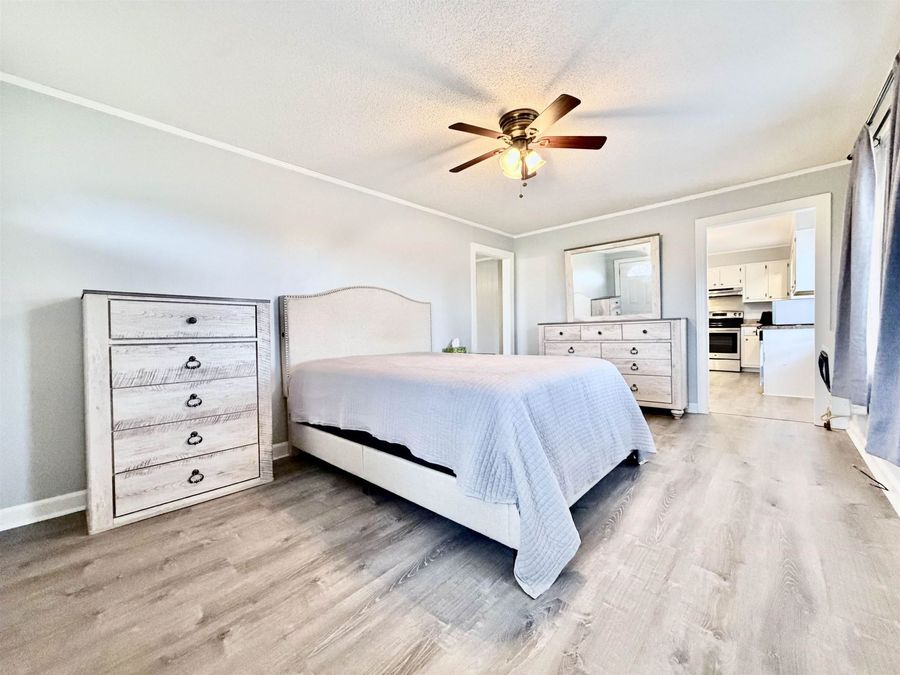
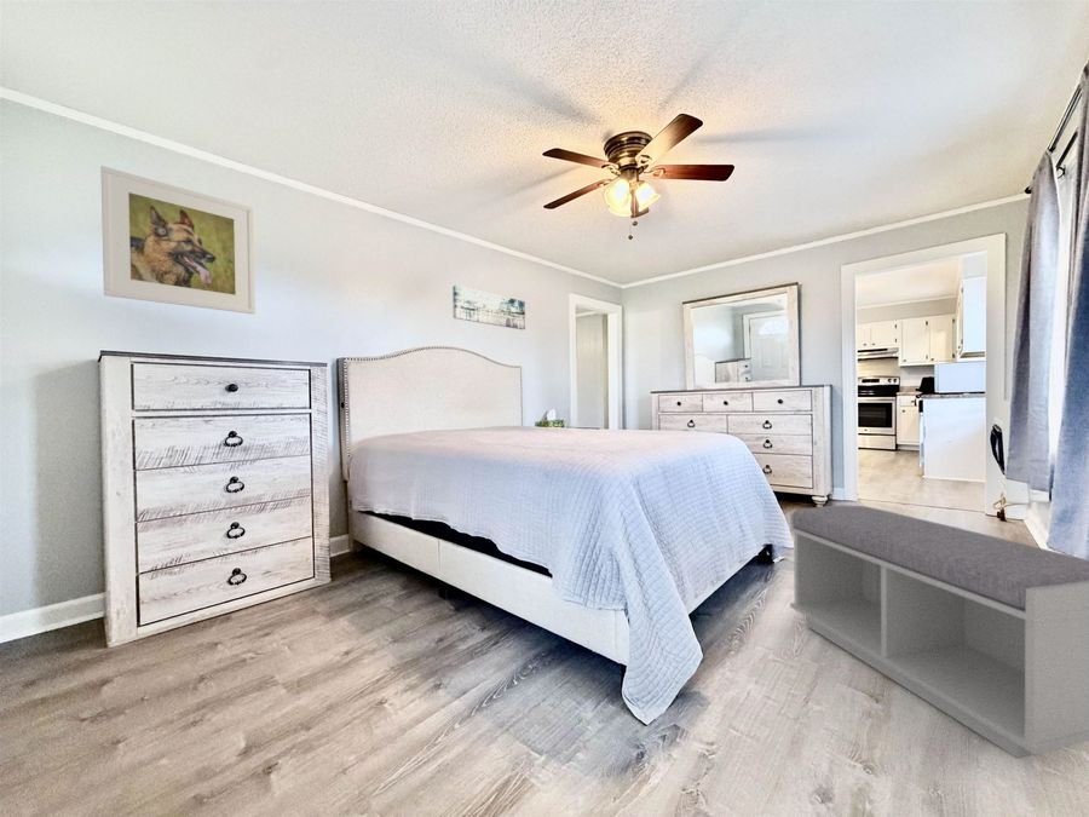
+ bench (922, 599)
+ wall art (491, 309)
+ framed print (185, 247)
